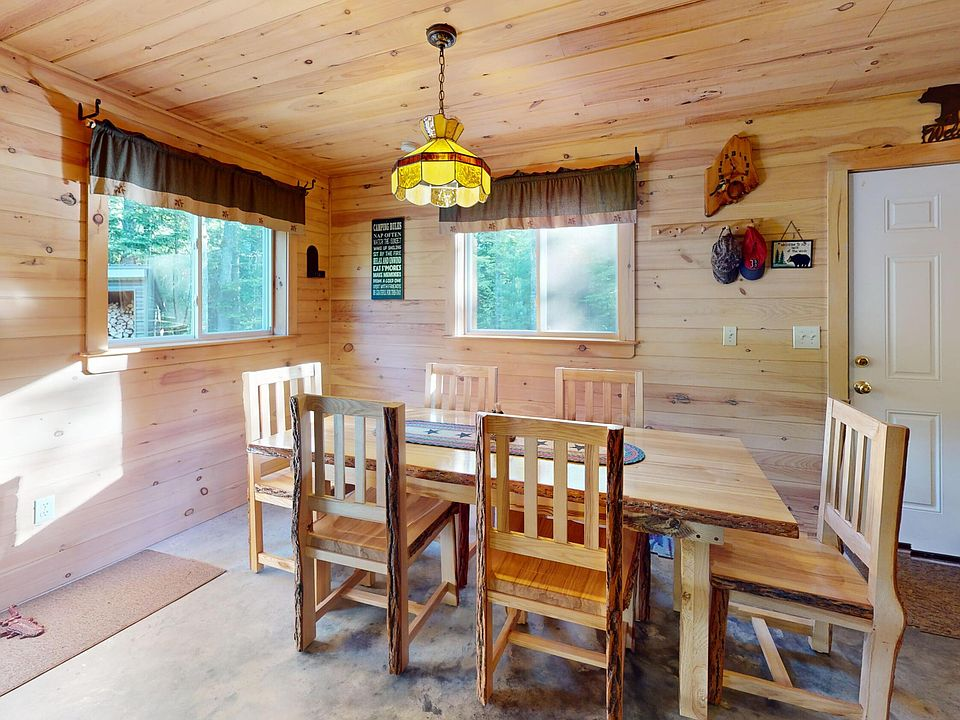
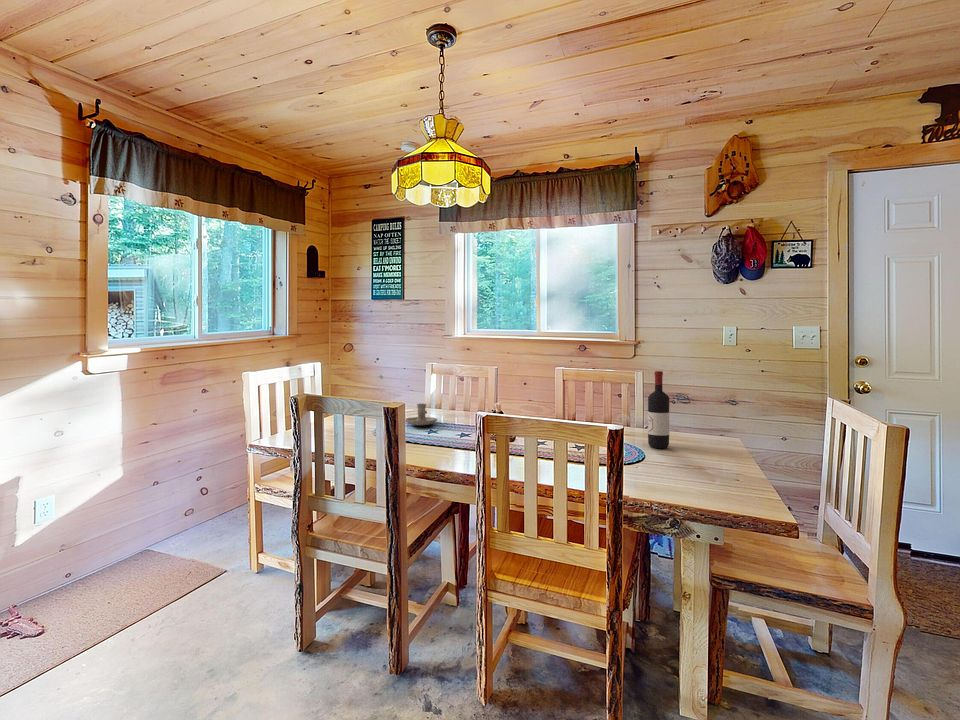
+ candle holder (421, 413)
+ wine bottle (658, 409)
